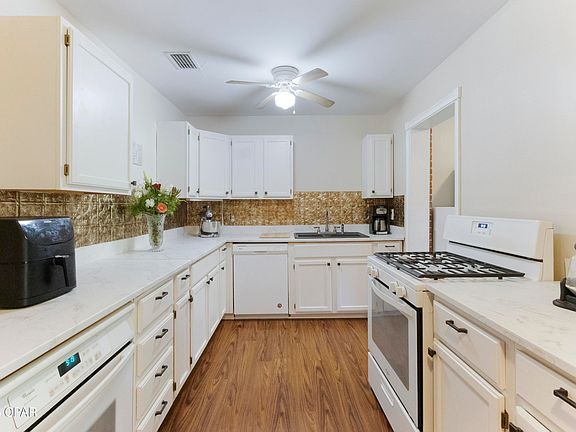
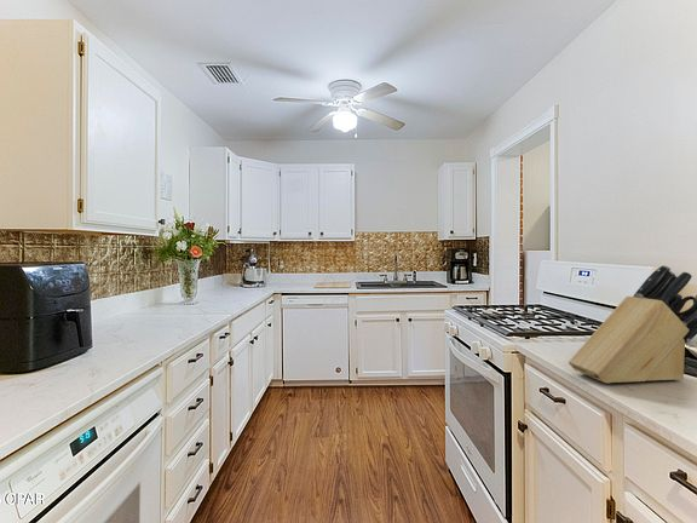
+ knife block (639, 320)
